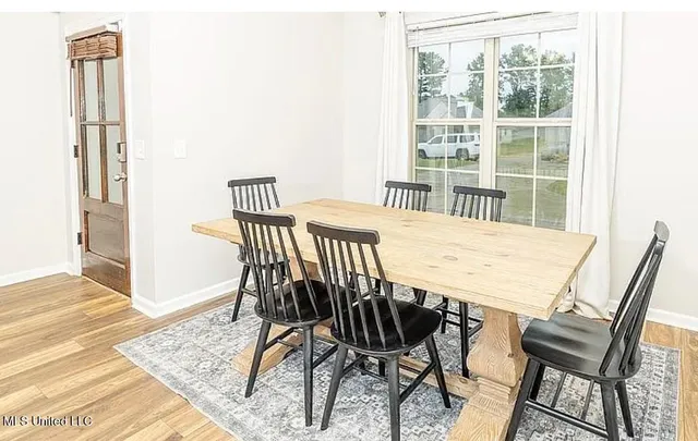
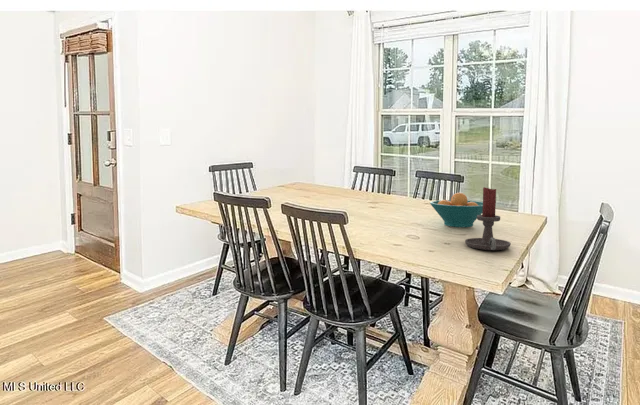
+ fruit bowl (459, 209)
+ candle holder (489, 217)
